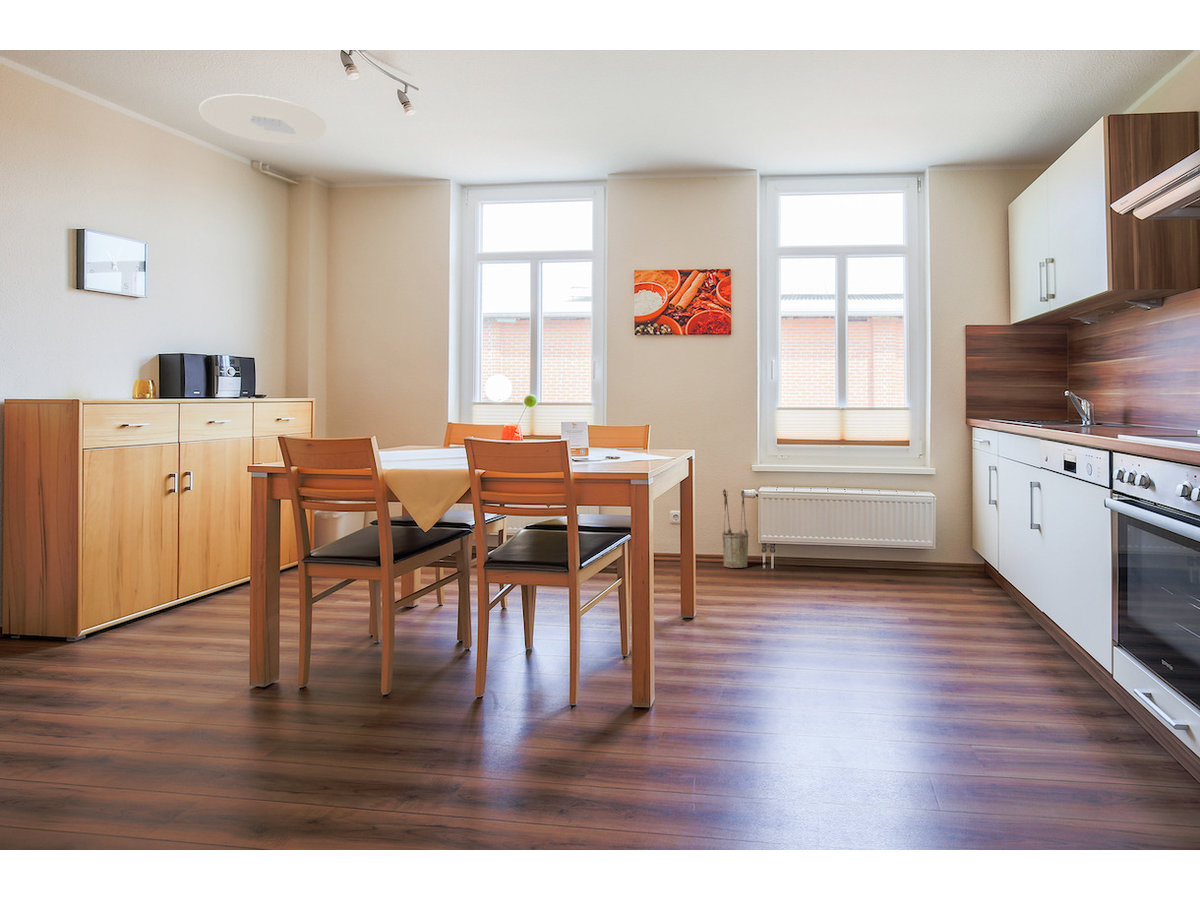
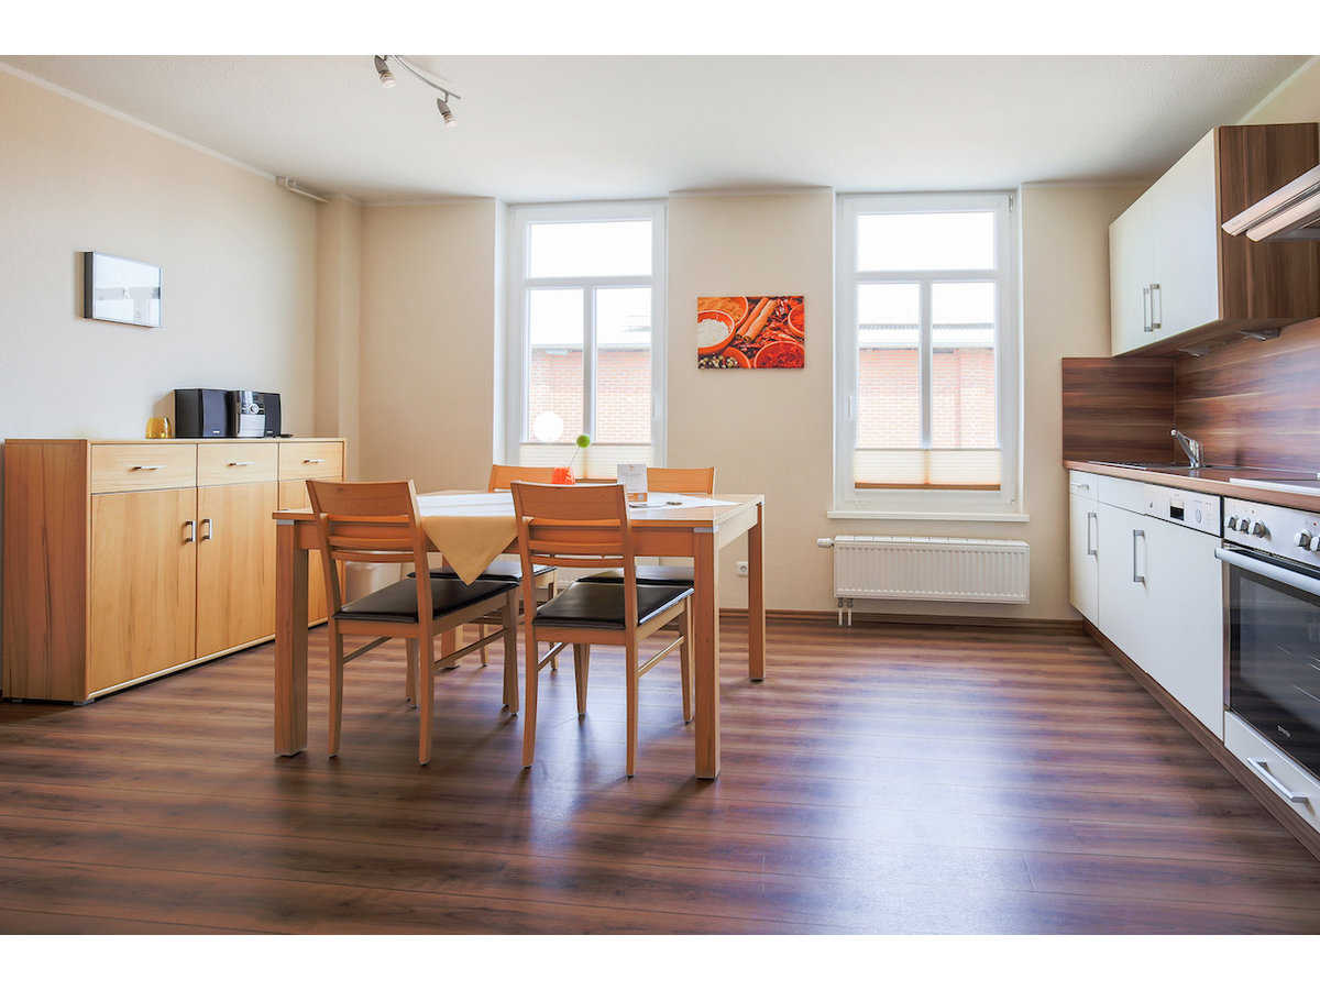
- bucket (730, 529)
- ceiling light (264, 115)
